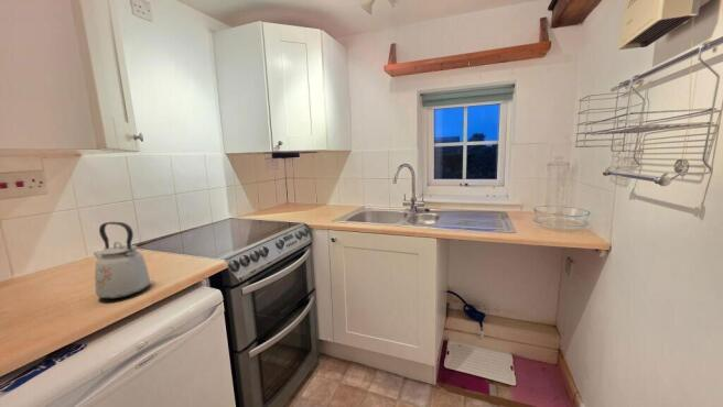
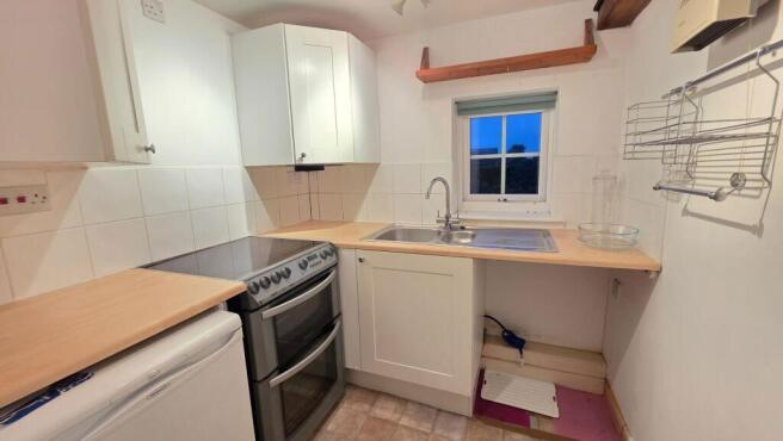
- kettle (114, 257)
